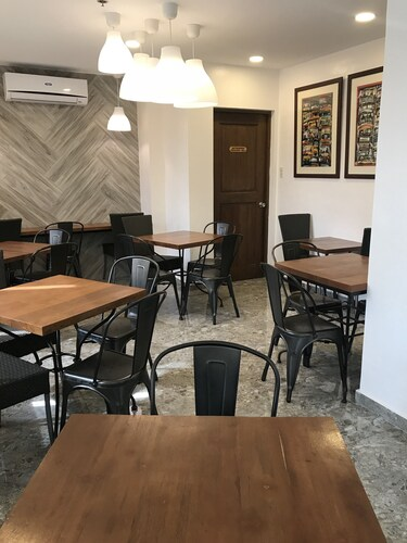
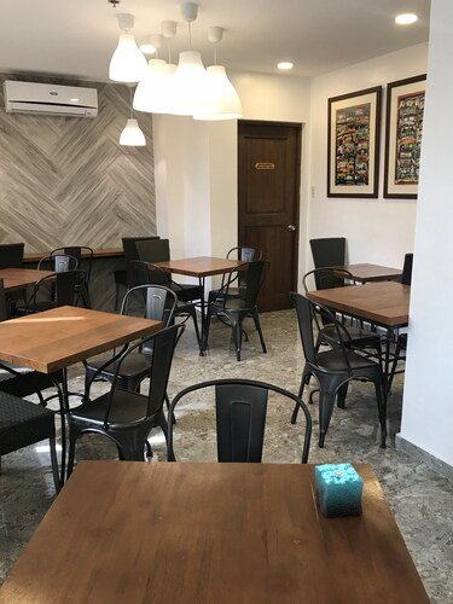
+ candle (338, 482)
